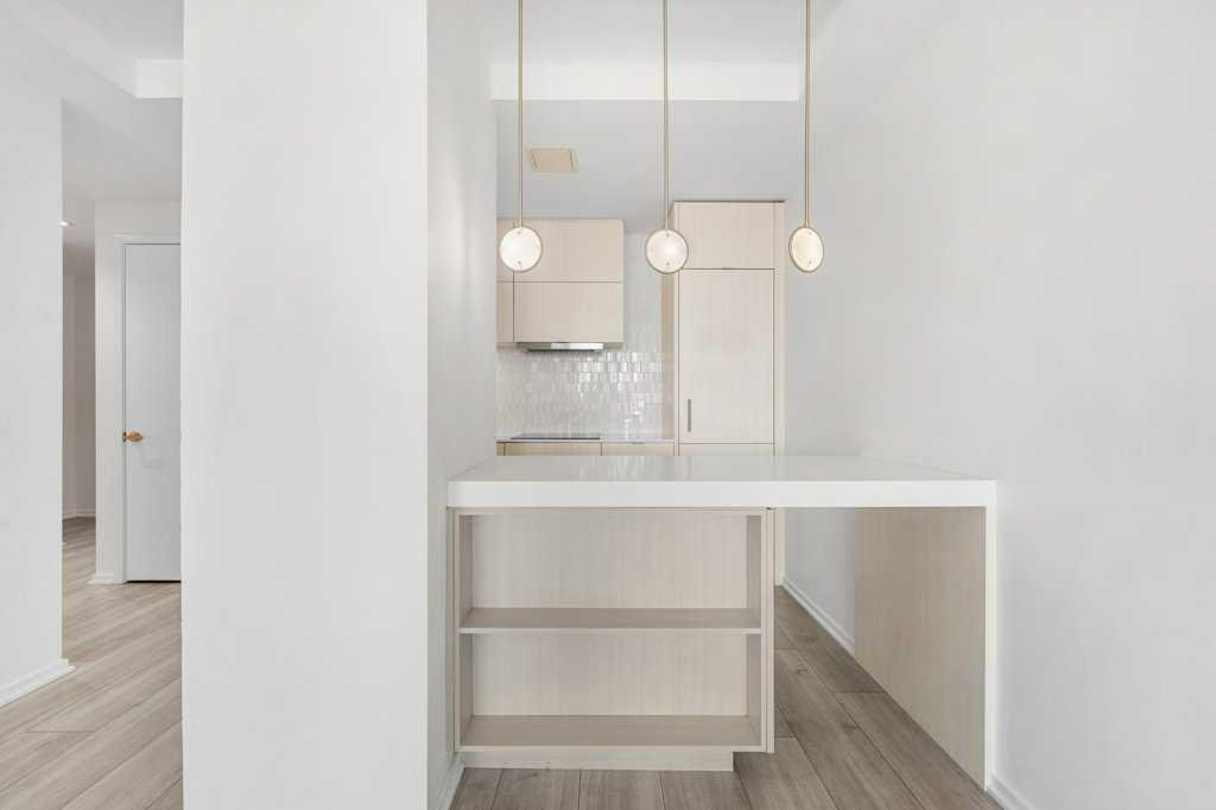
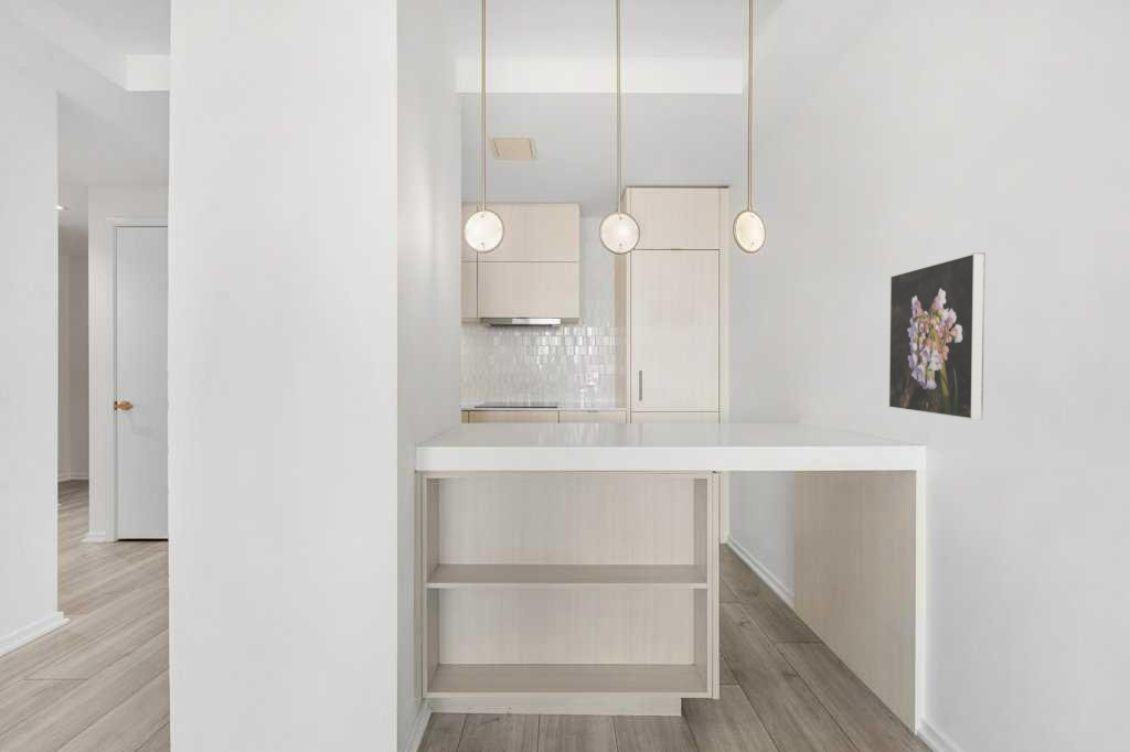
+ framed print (930, 339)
